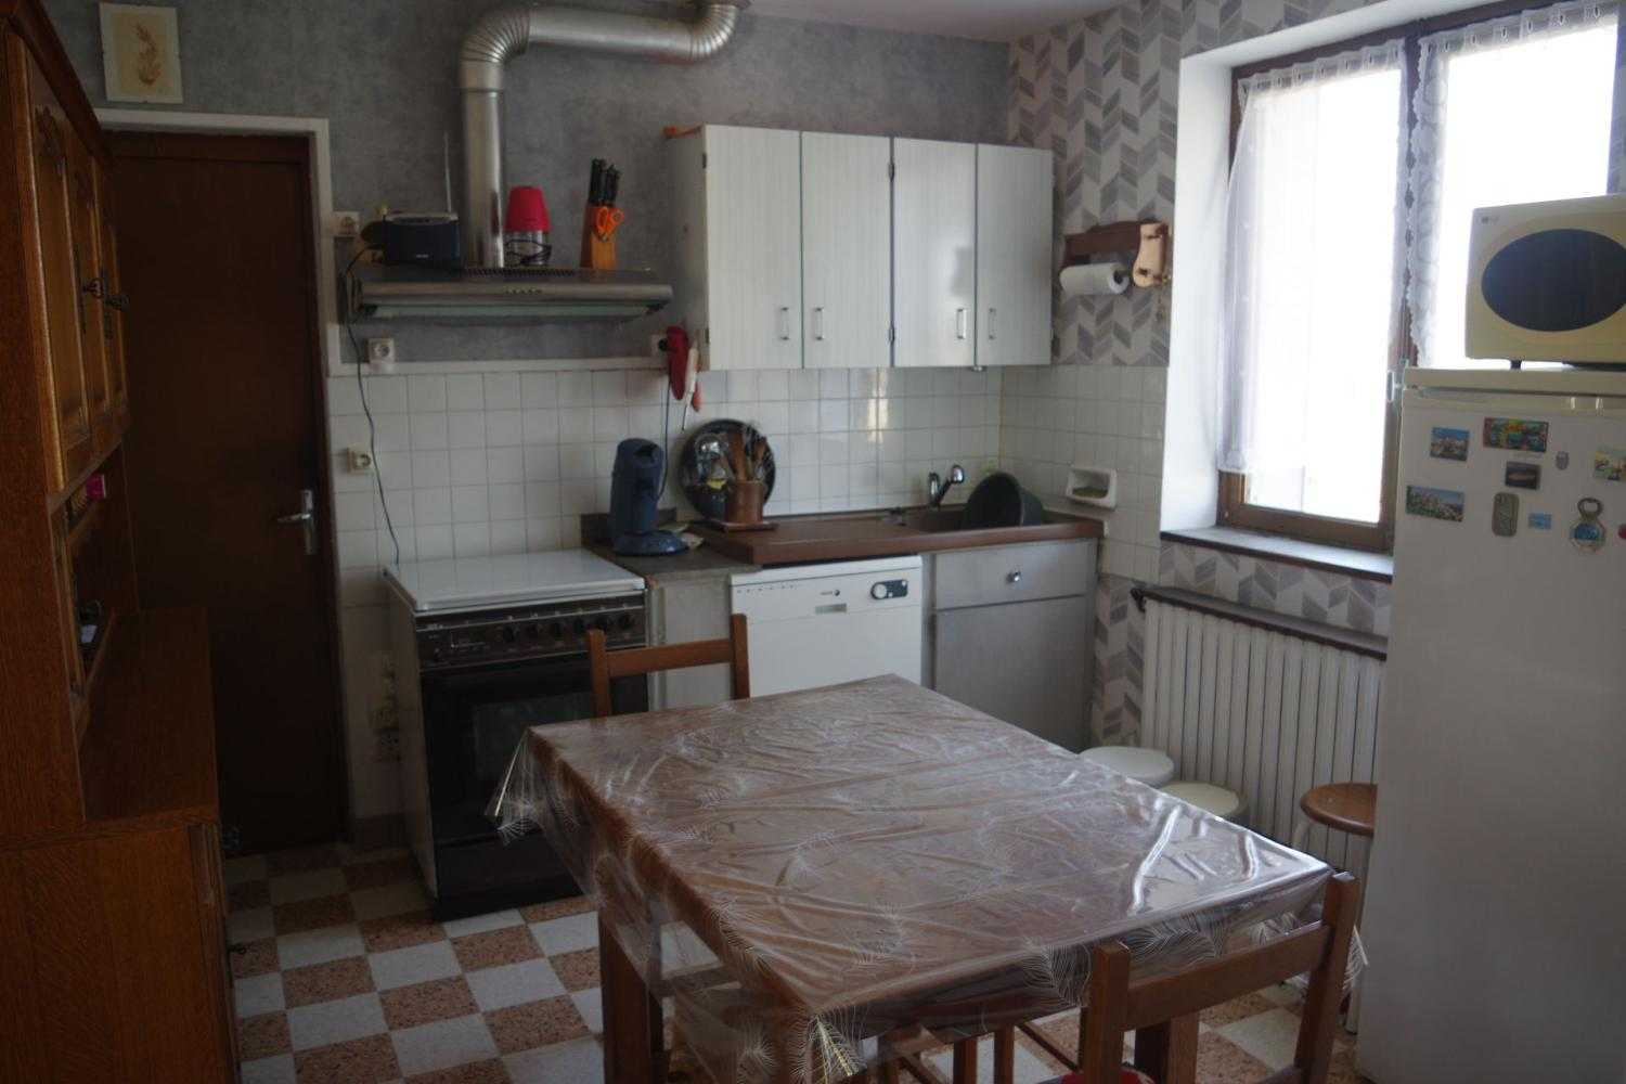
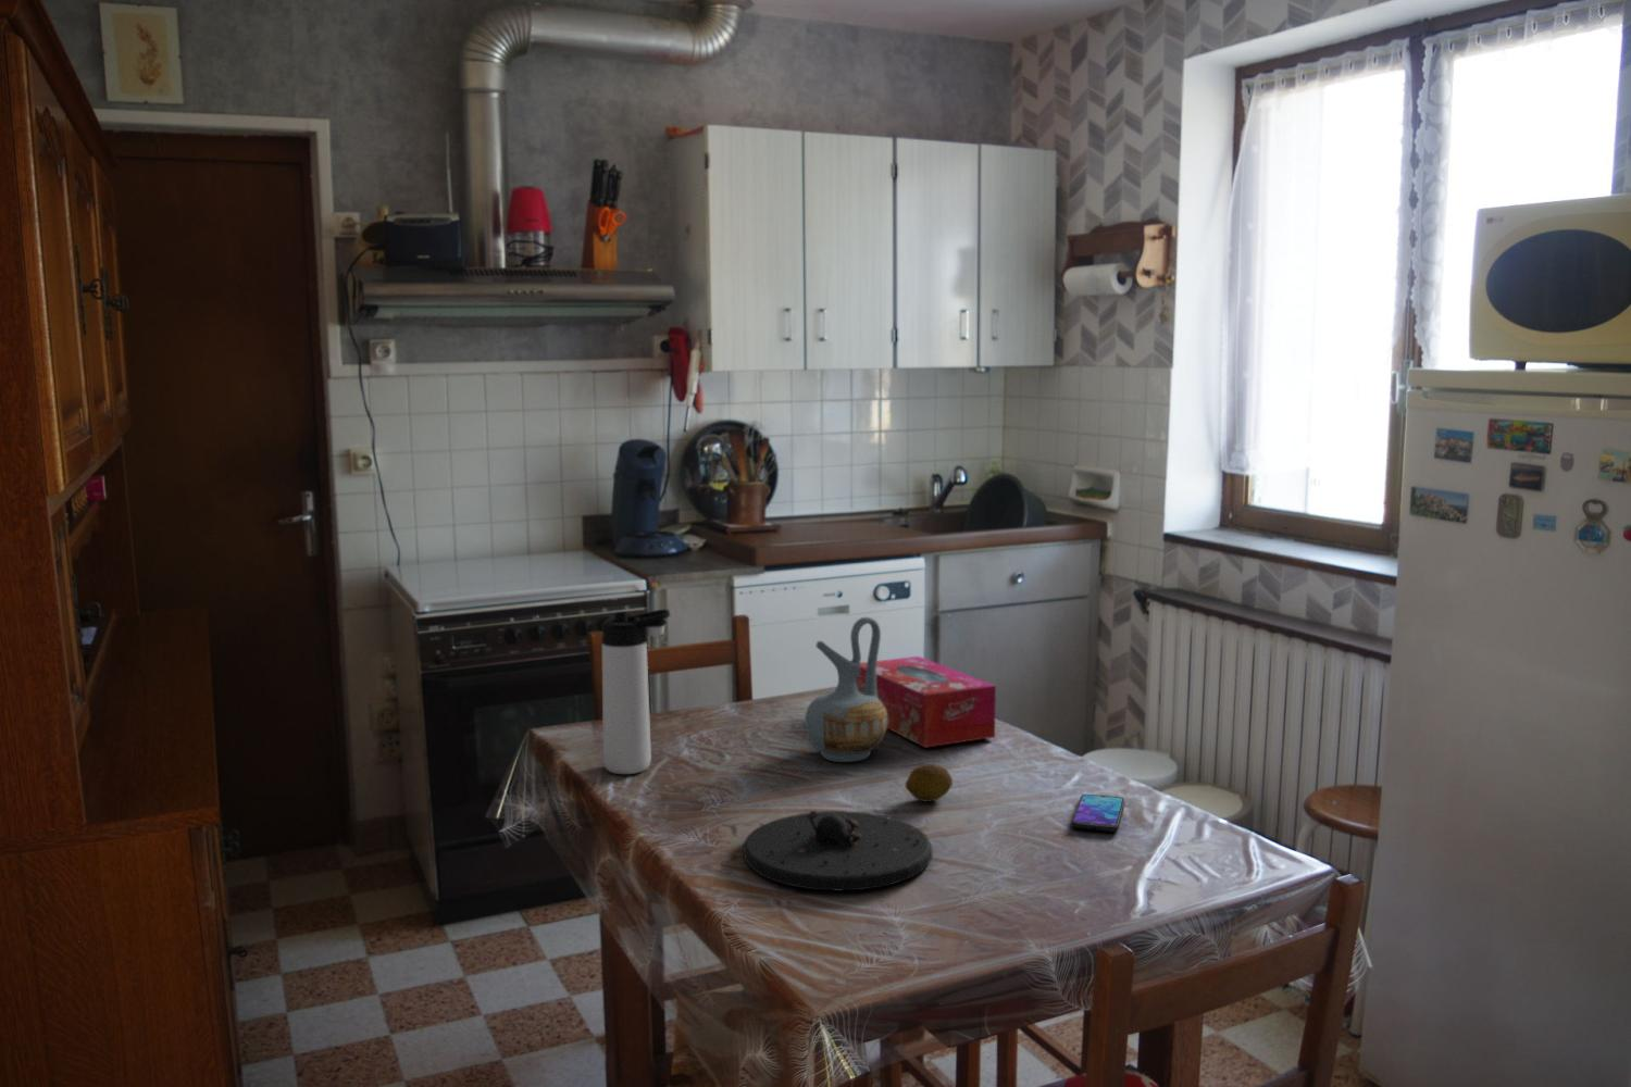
+ tissue box (921, 699)
+ plate (837, 833)
+ fruit (927, 782)
+ smartphone (1098, 812)
+ thermos bottle (636, 690)
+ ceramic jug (846, 688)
